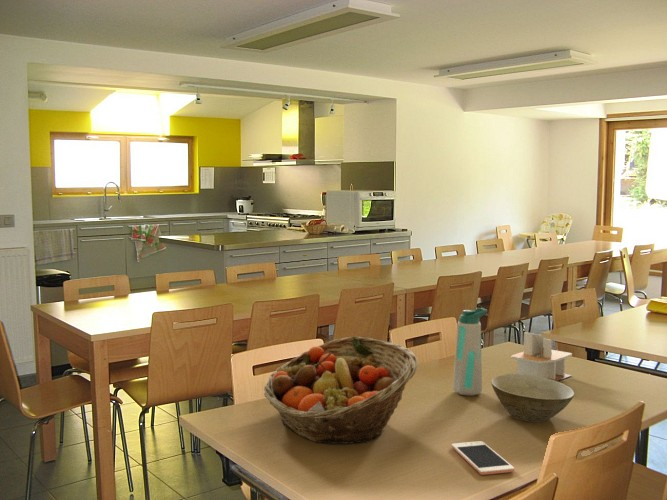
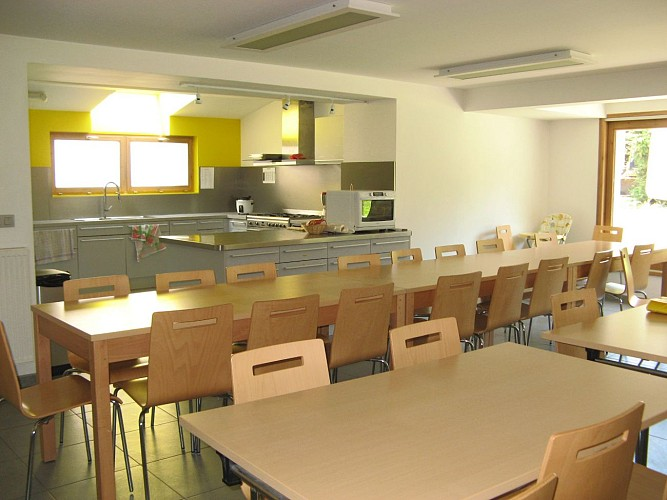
- cell phone (481, 457)
- water bottle (470, 350)
- napkin holder (541, 354)
- fruit basket (339, 386)
- bowl (532, 400)
